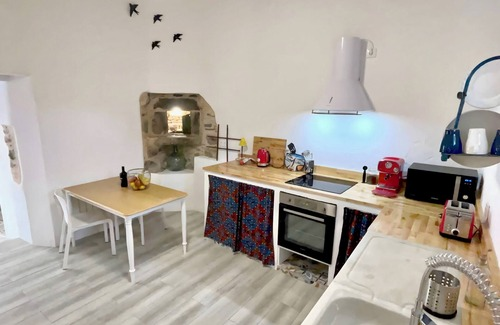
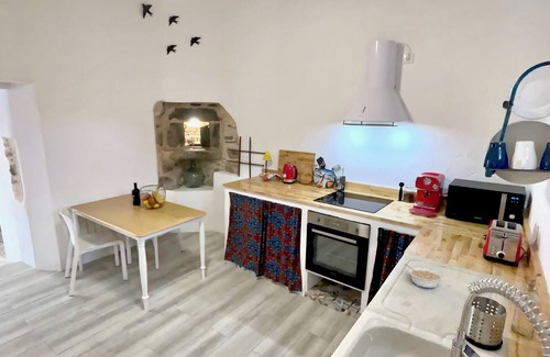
+ legume (424, 277)
